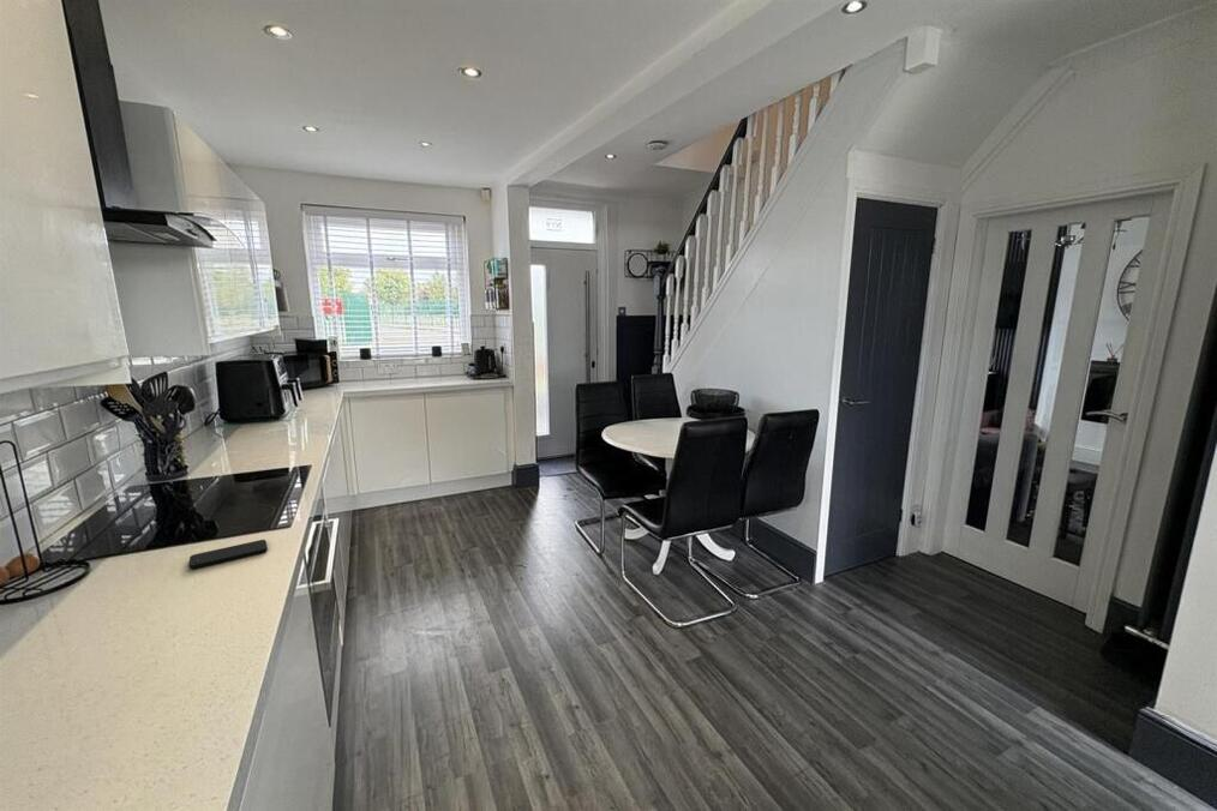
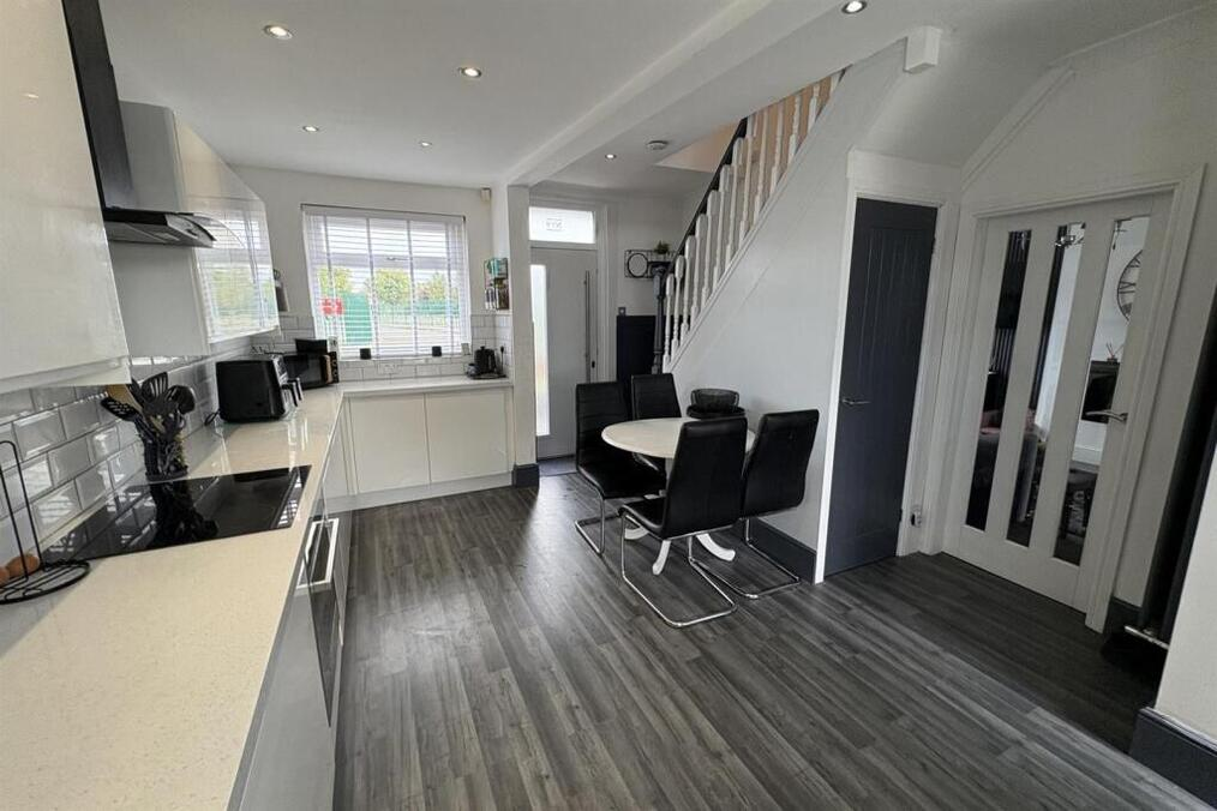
- smartphone (229, 553)
